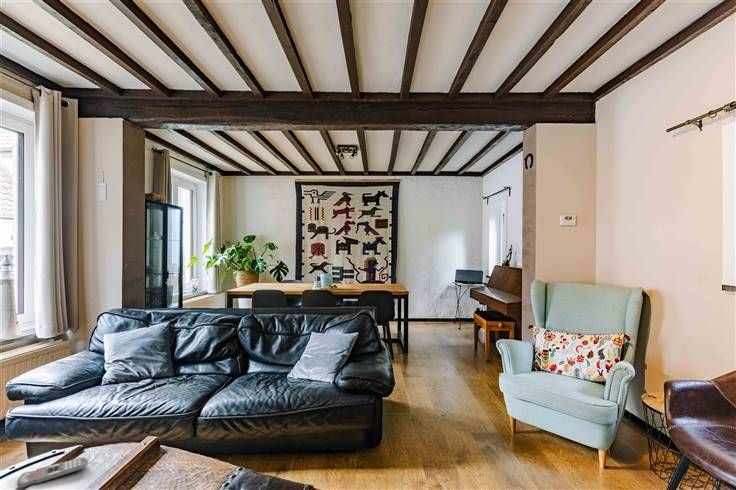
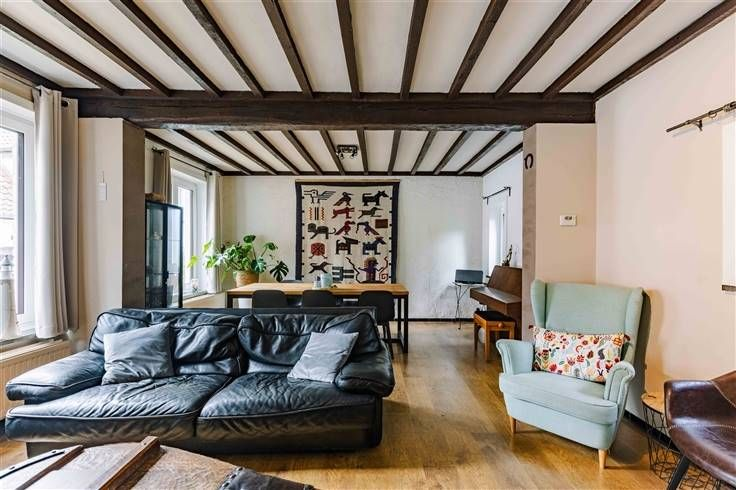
- remote control (54, 471)
